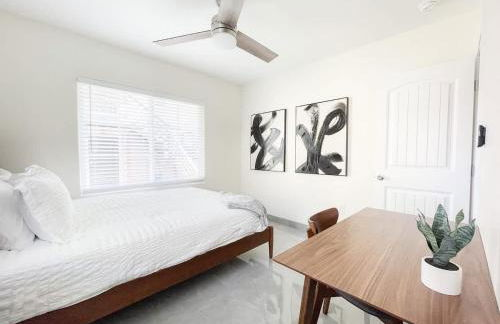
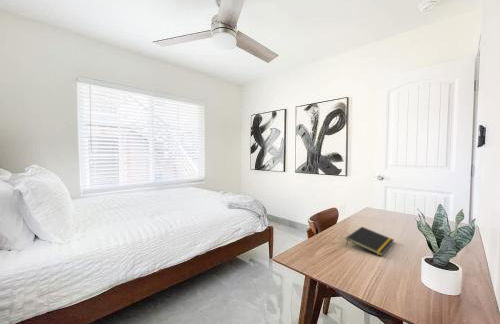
+ notepad (370, 239)
